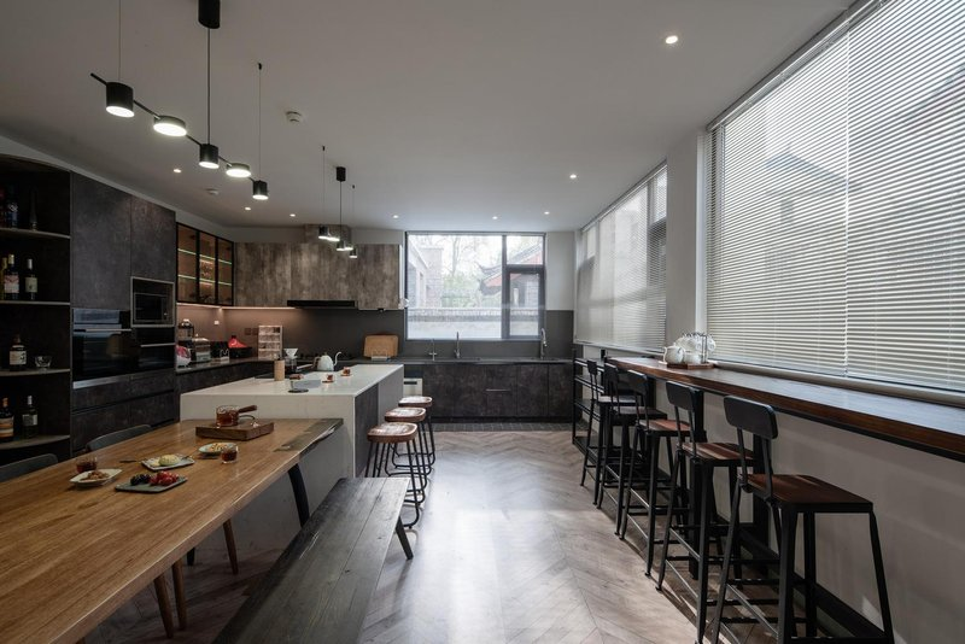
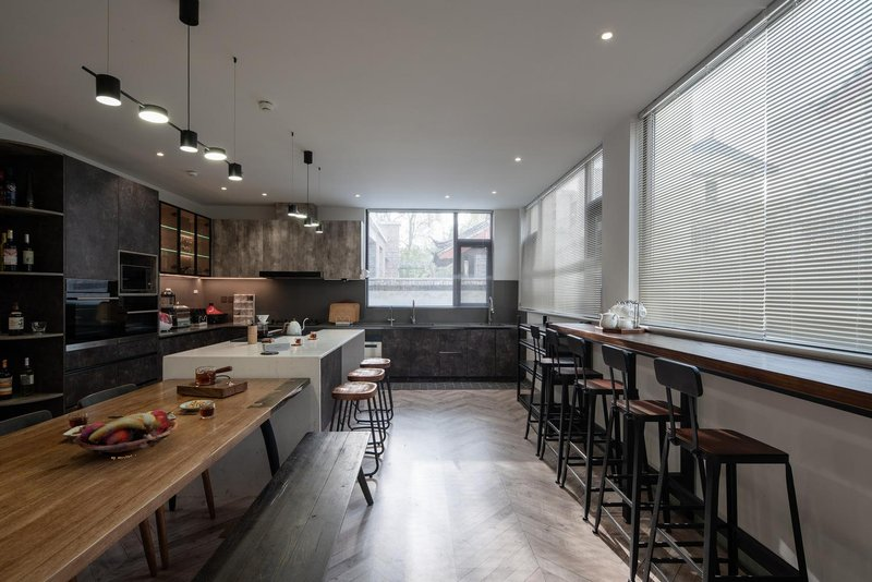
+ fruit basket (131, 429)
